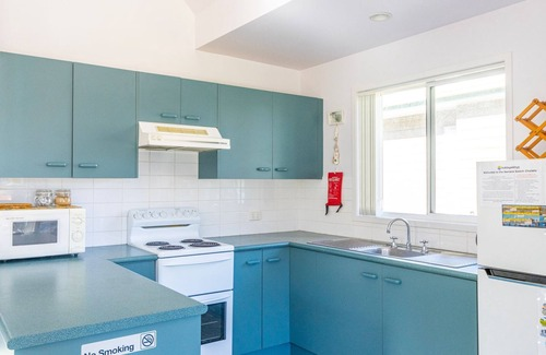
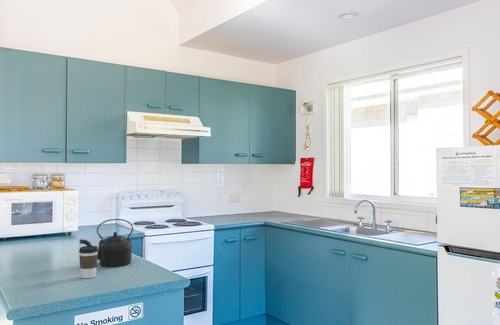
+ kettle (106, 241)
+ coffee cup (88, 261)
